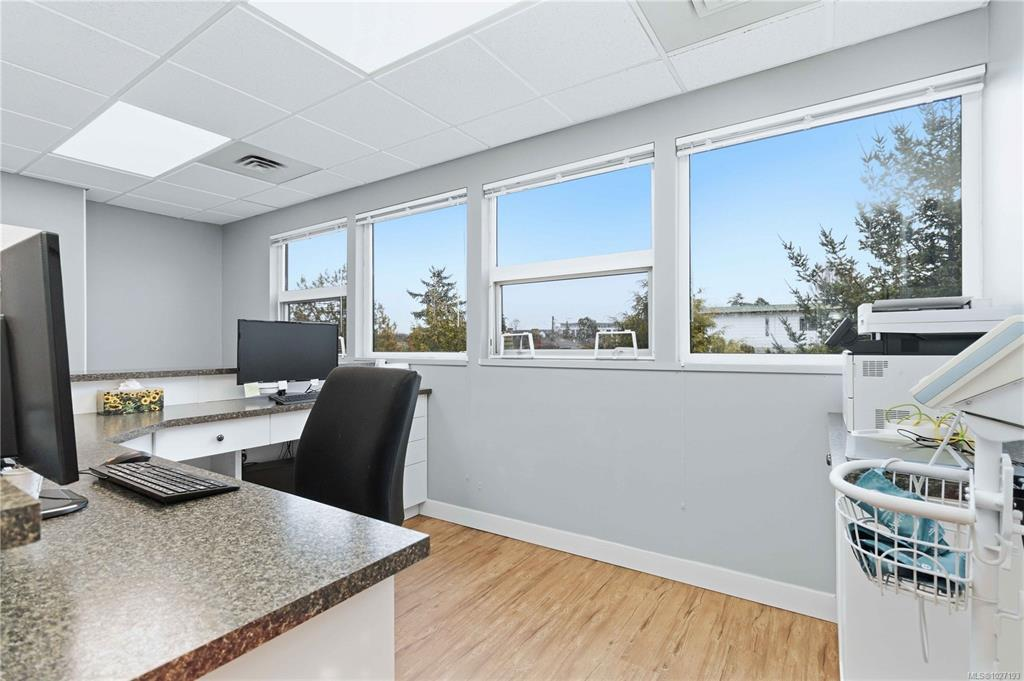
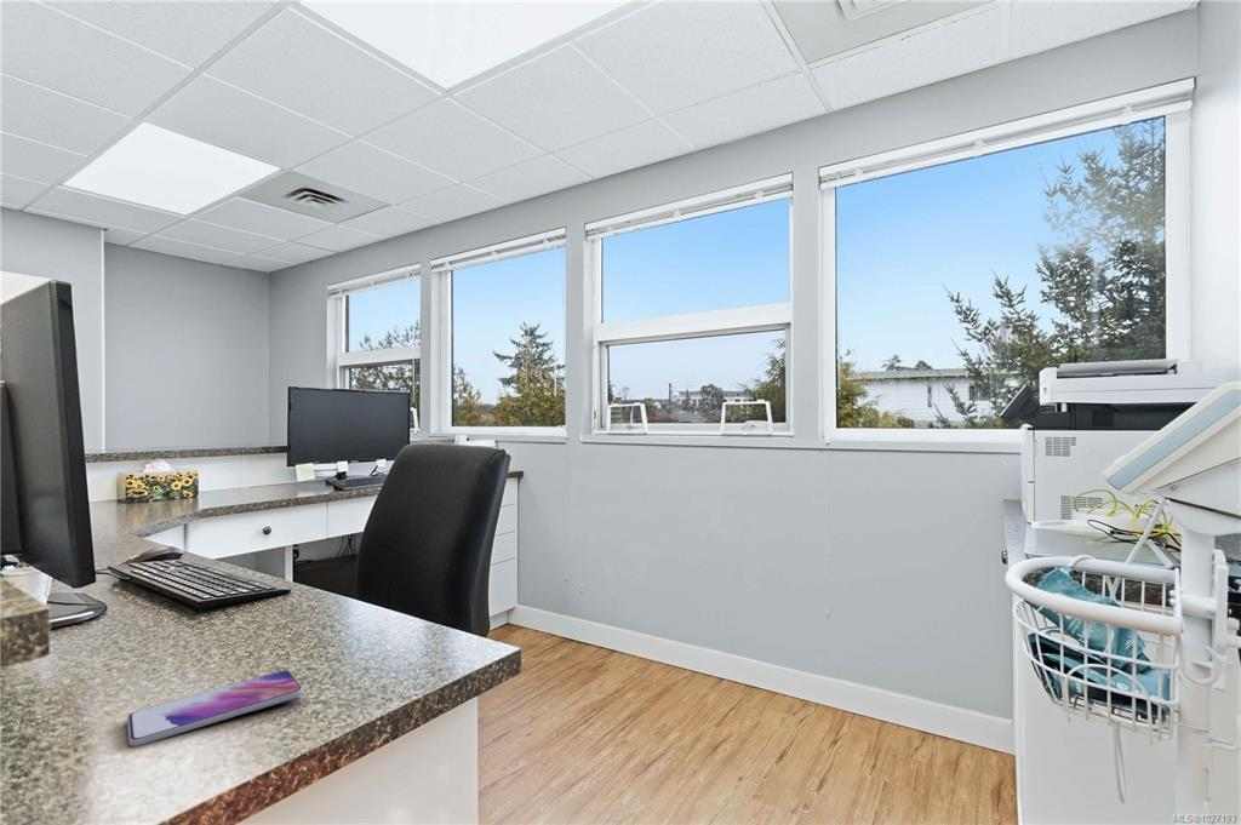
+ smartphone (218, 704)
